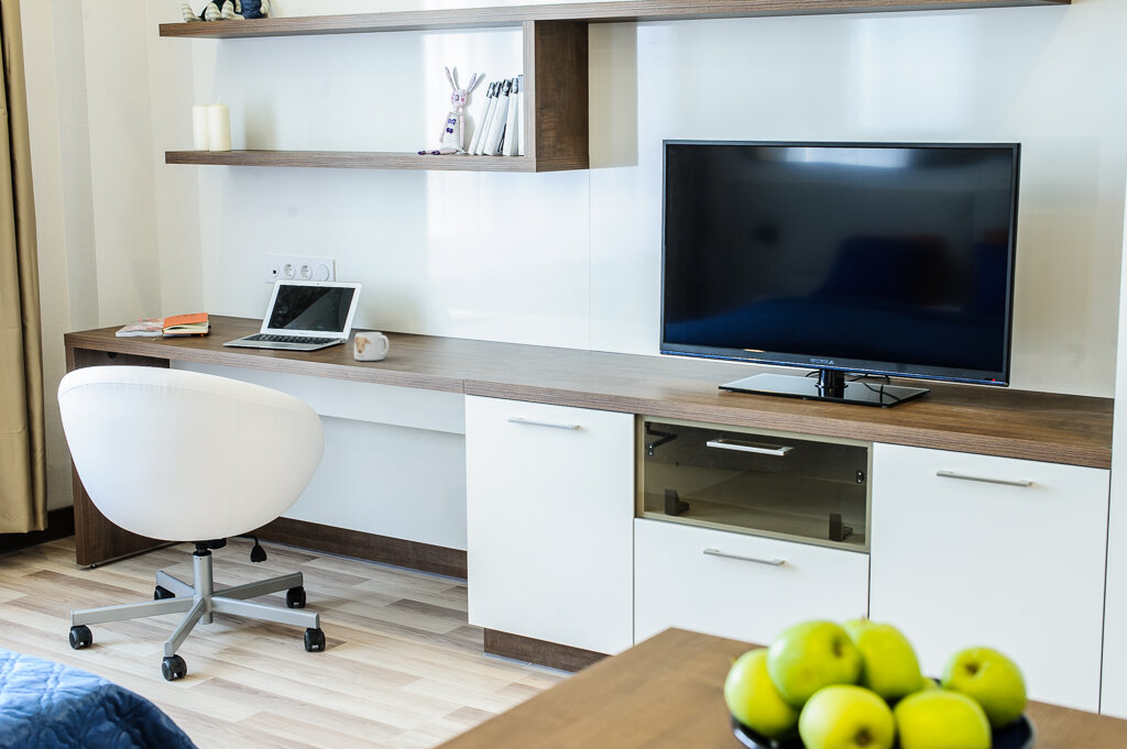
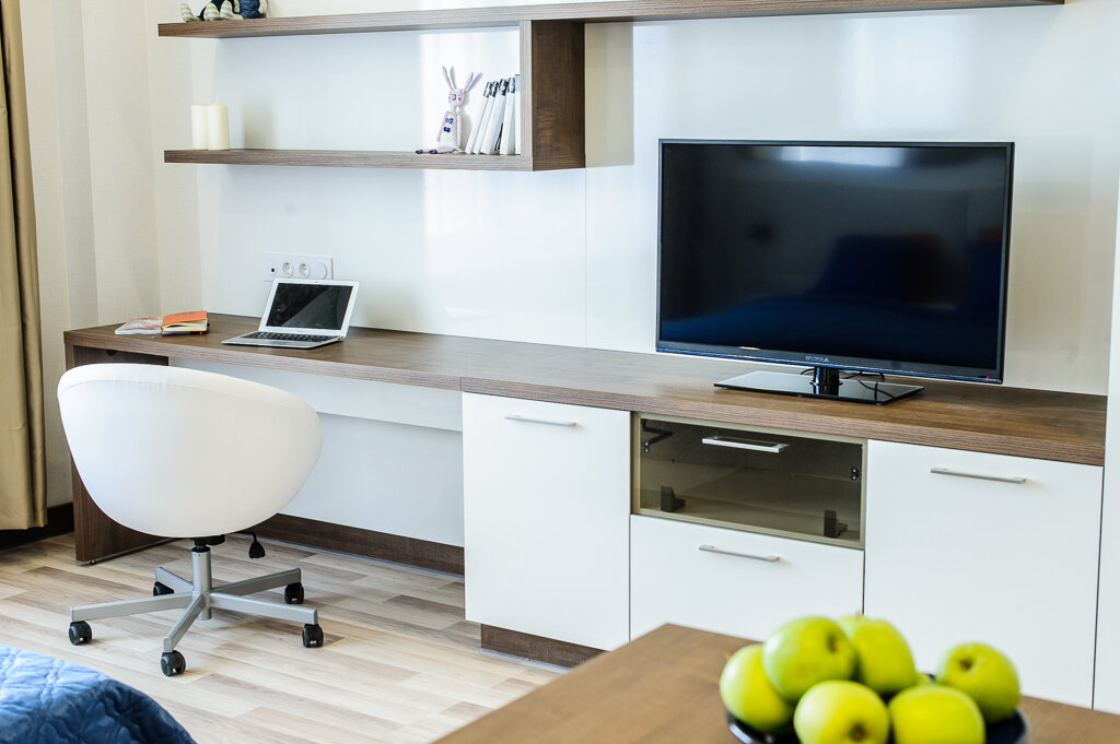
- mug (373, 346)
